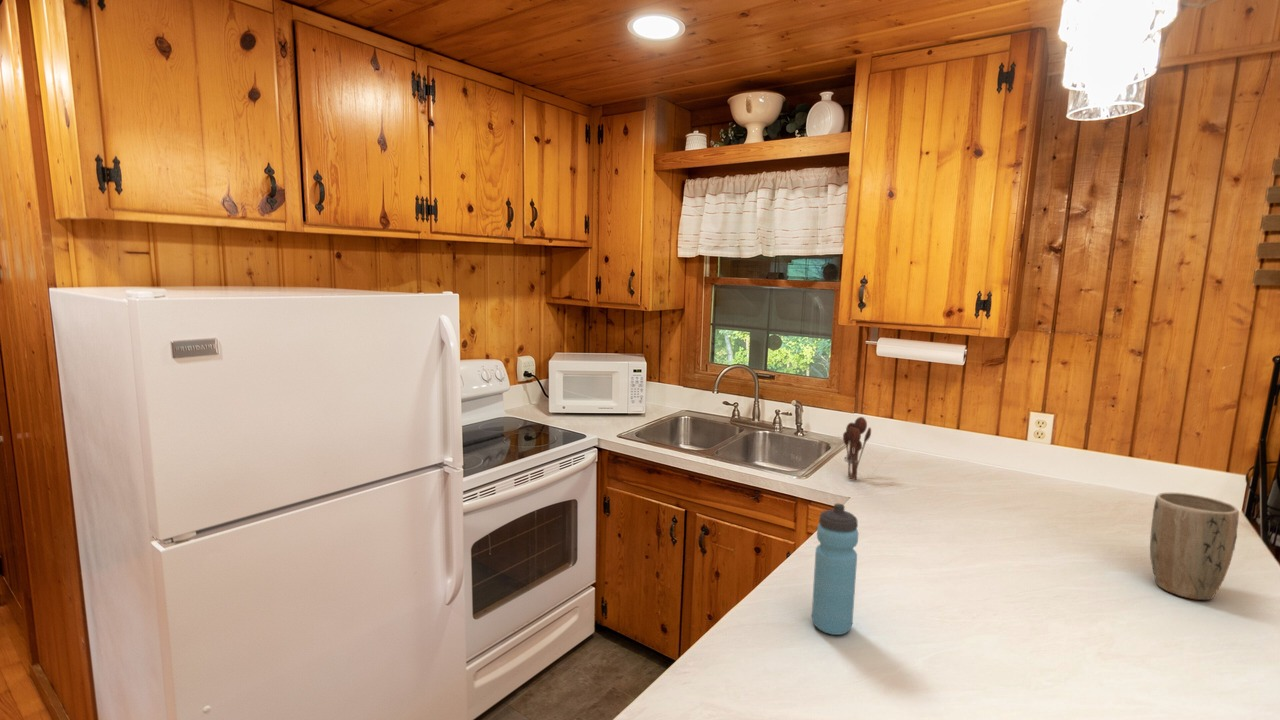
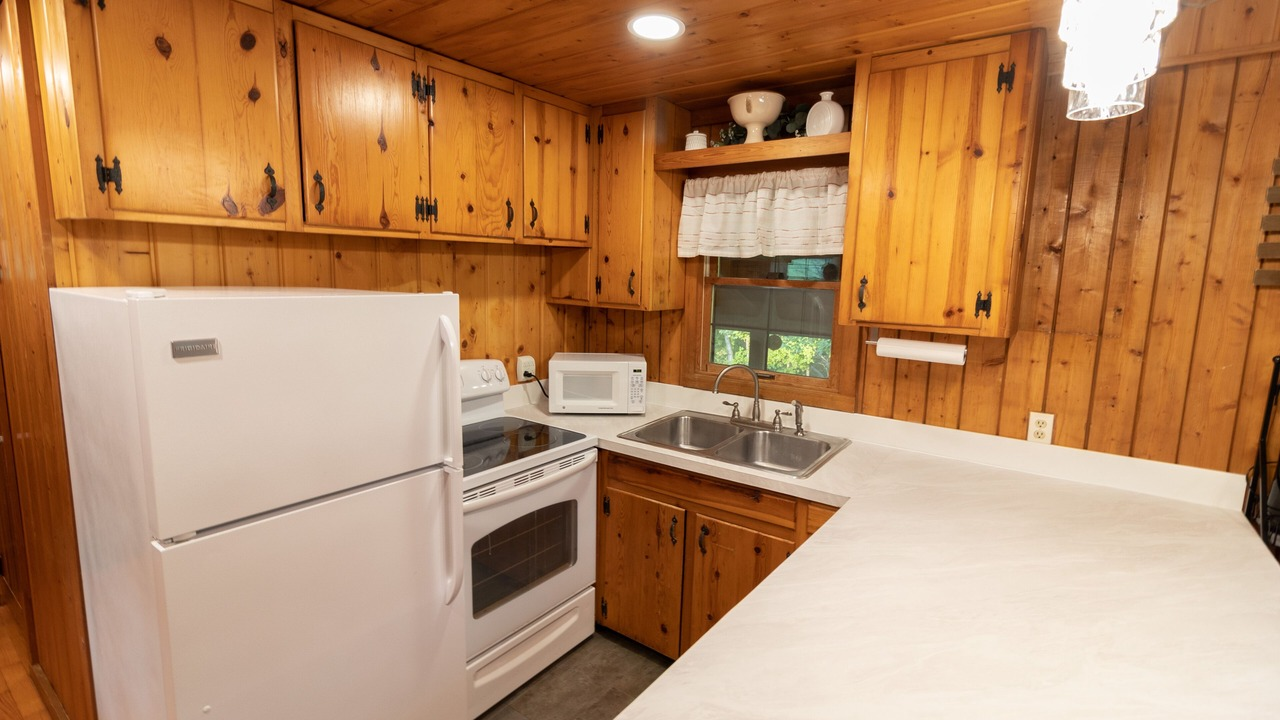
- water bottle (835, 566)
- plant pot (1190, 546)
- utensil holder (855, 449)
